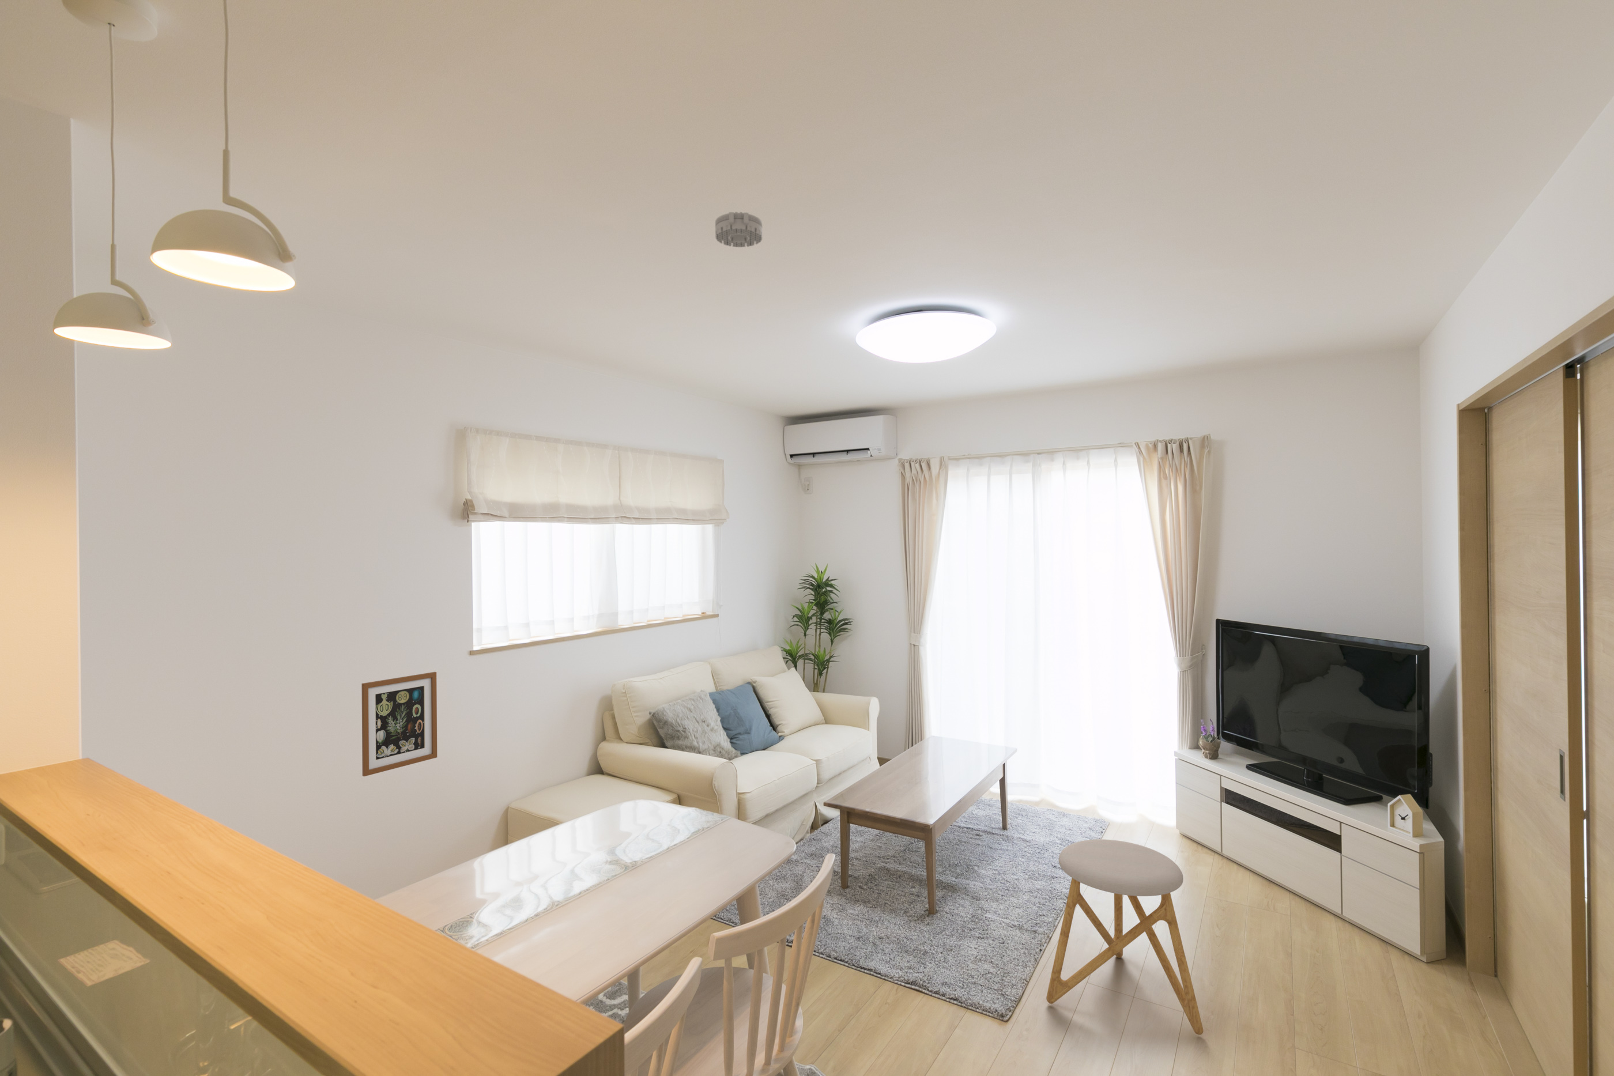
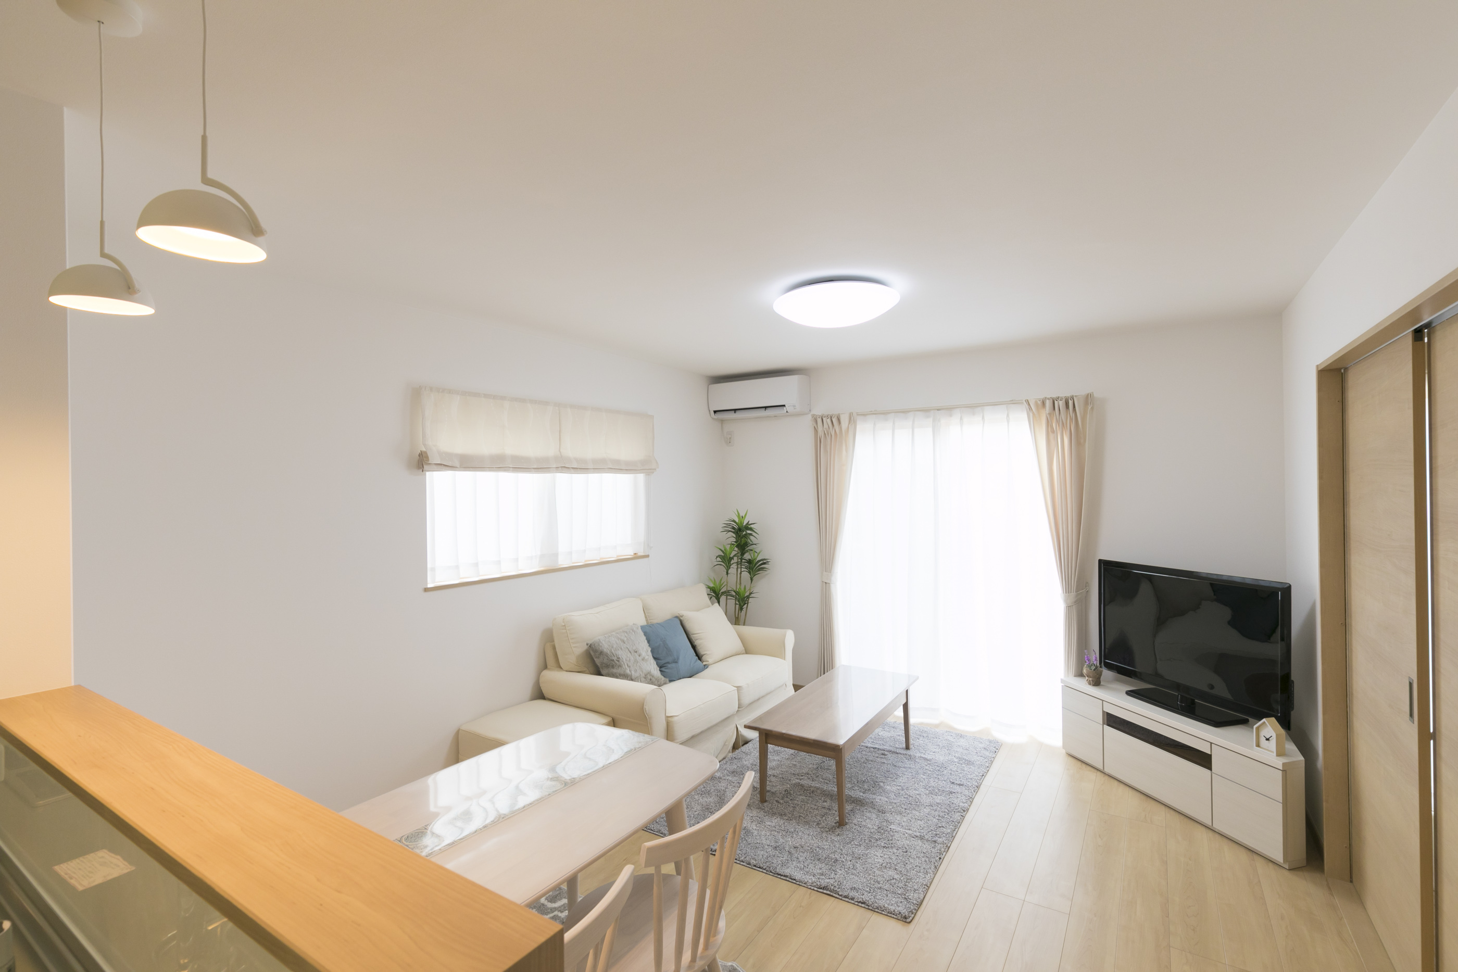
- wall art (401, 722)
- stool (1120, 922)
- smoke detector (739, 229)
